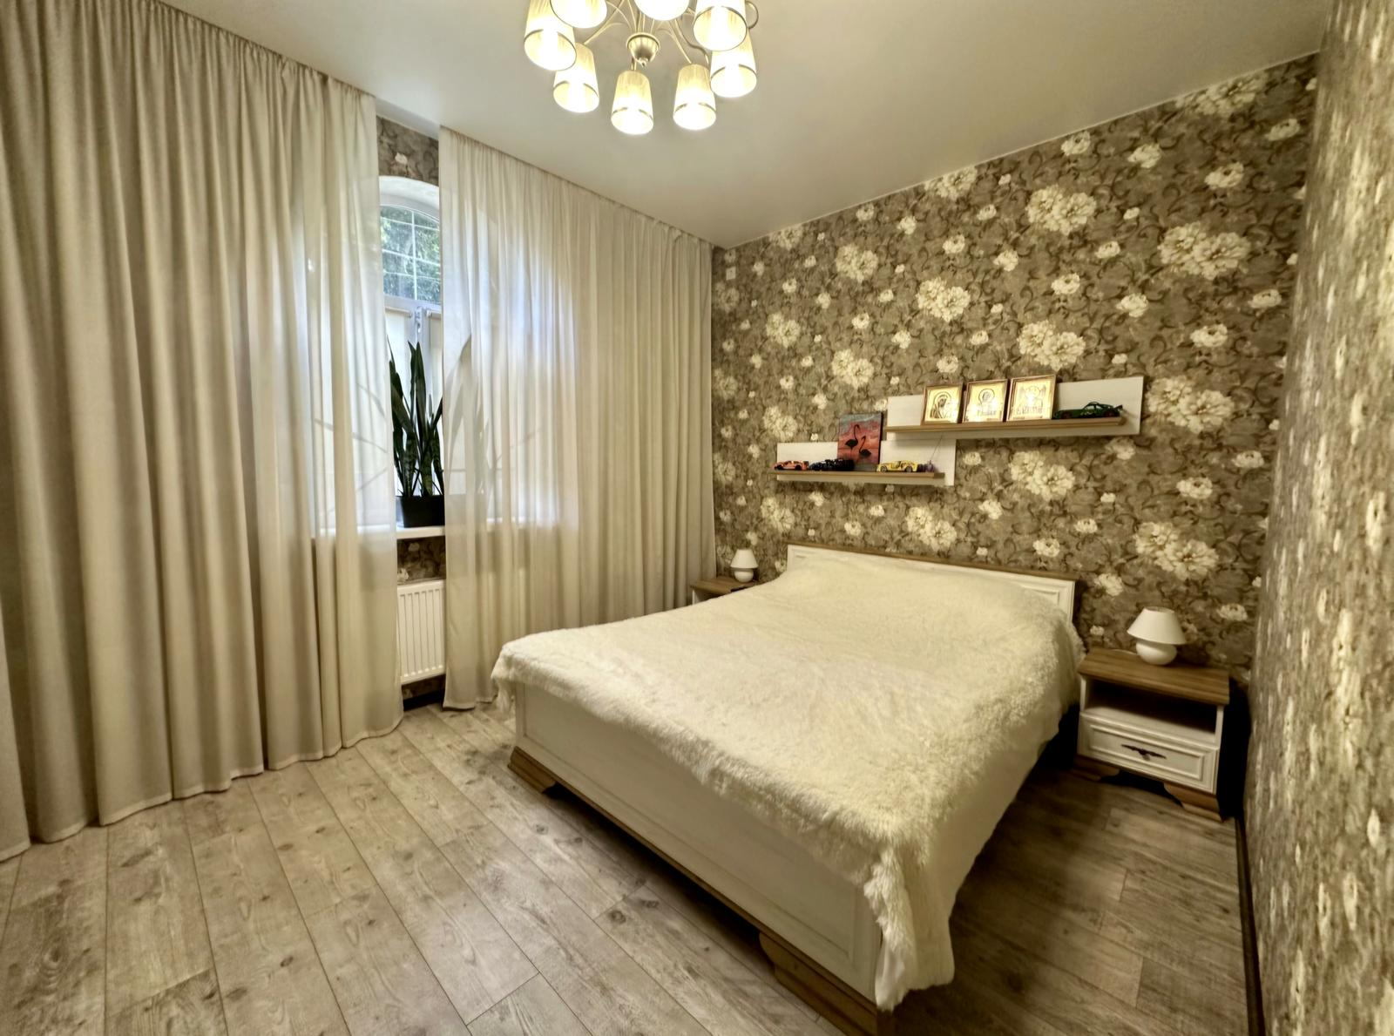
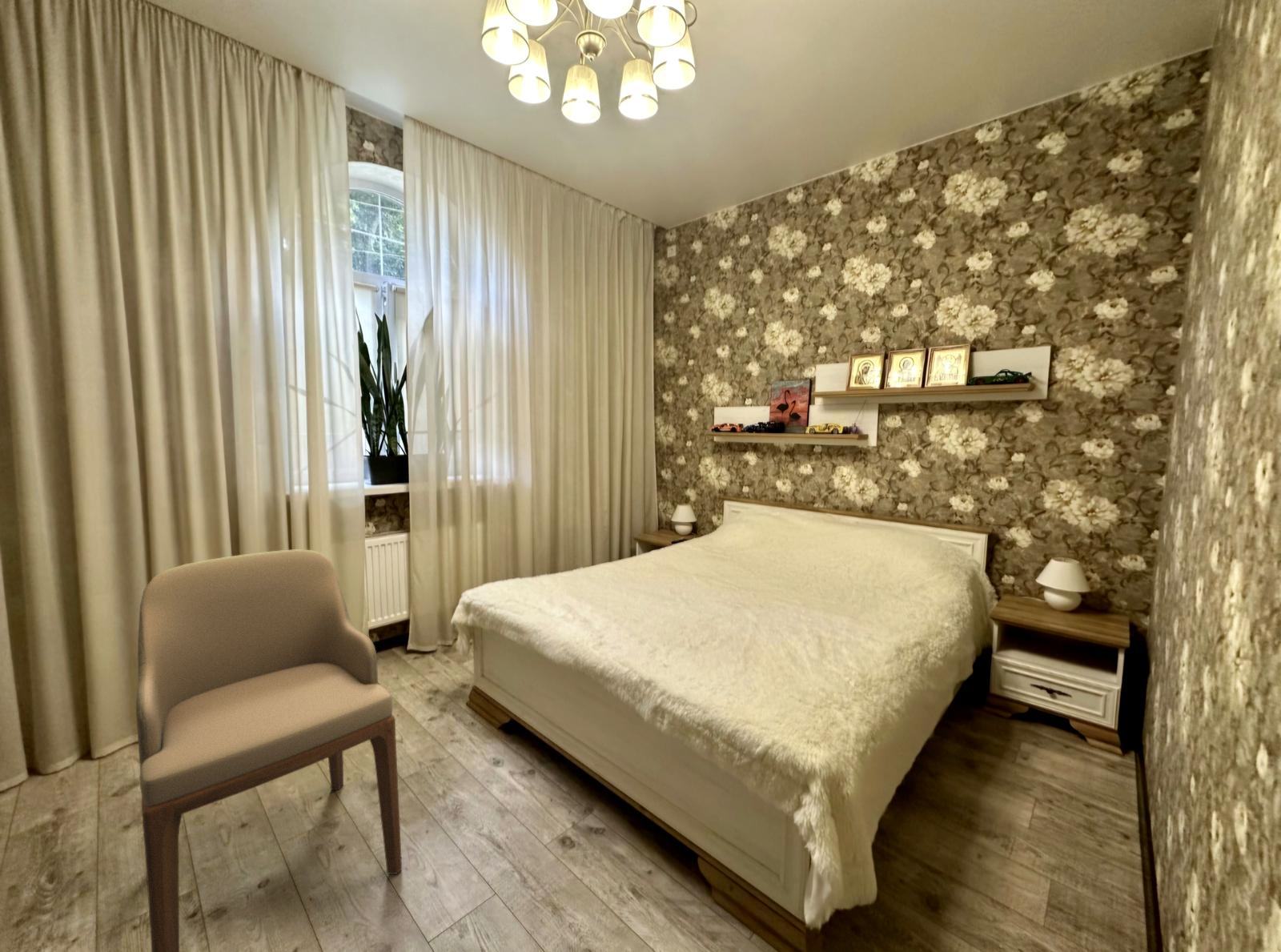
+ armchair (268, 725)
